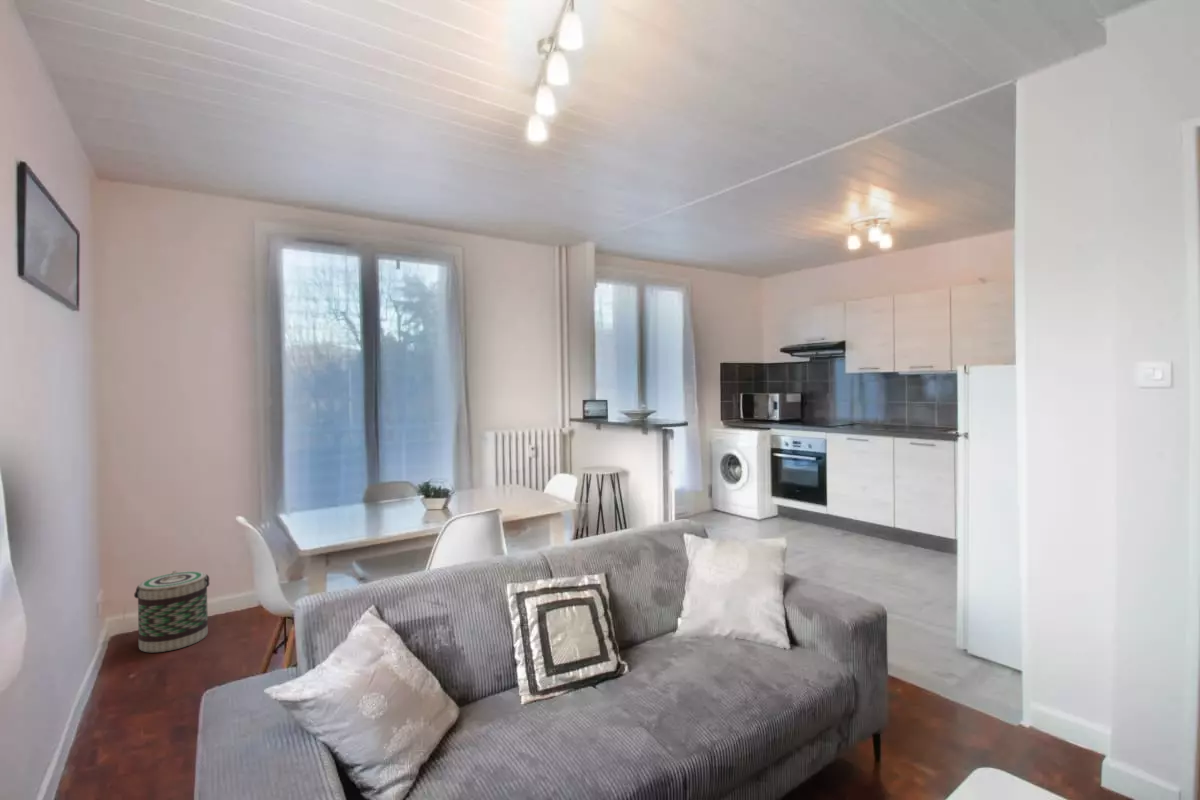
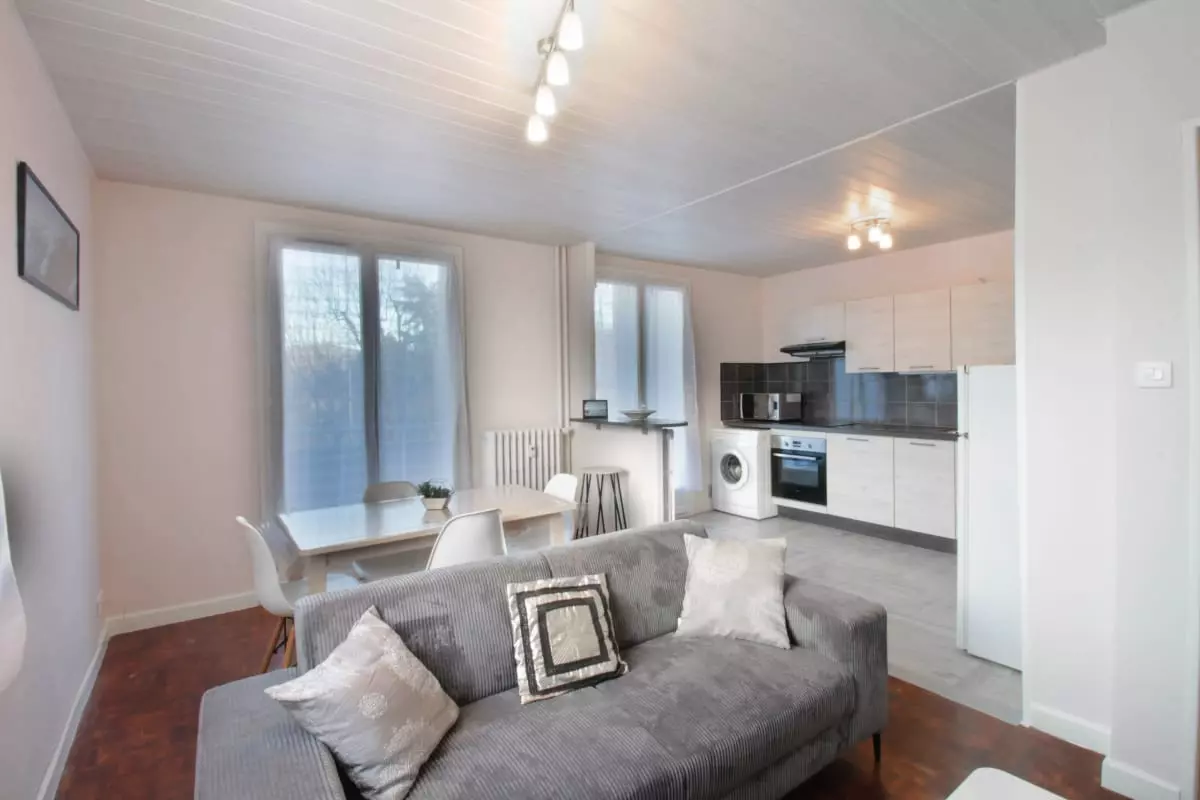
- basket (173, 607)
